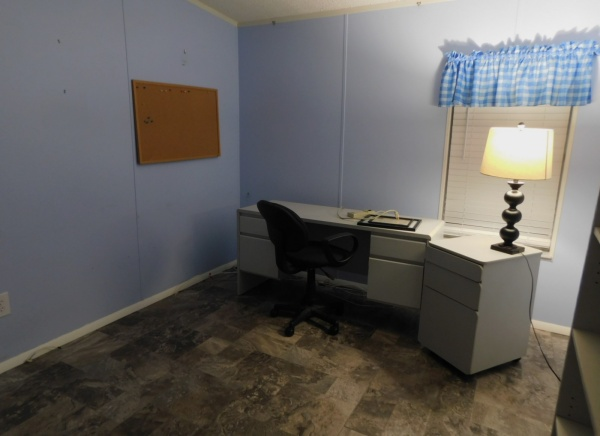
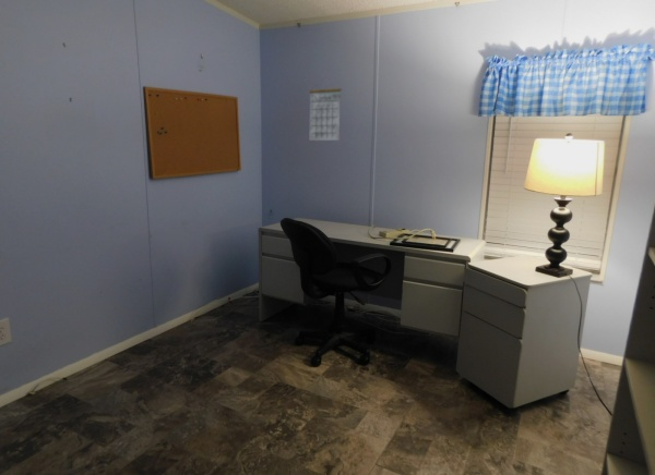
+ calendar (324, 109)
